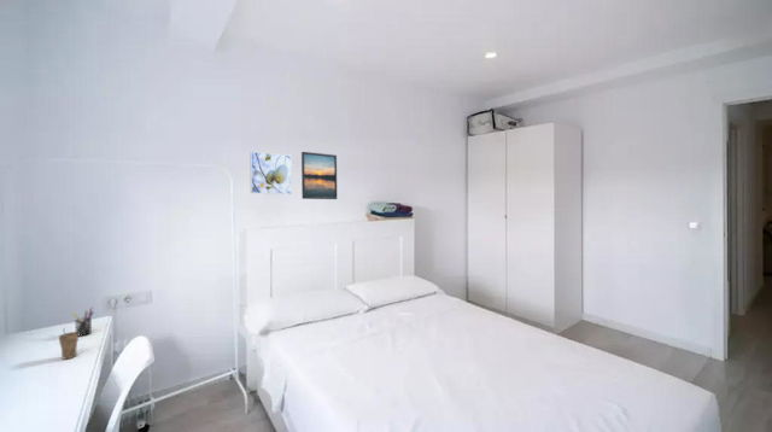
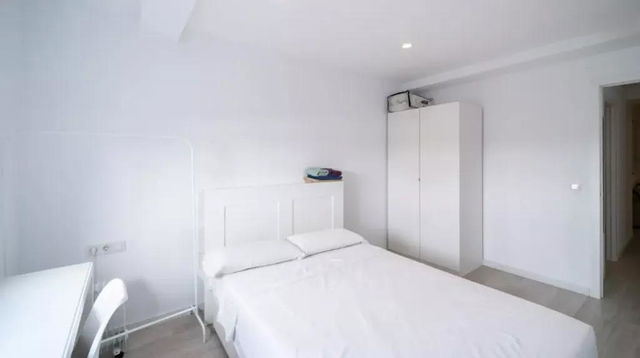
- cup (69, 343)
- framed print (320, 176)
- pen holder (84, 320)
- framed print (271, 174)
